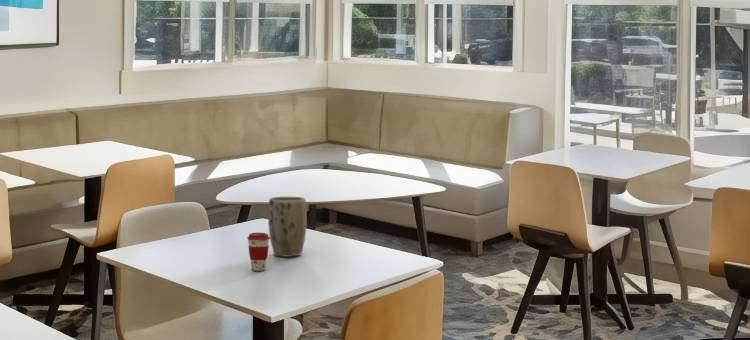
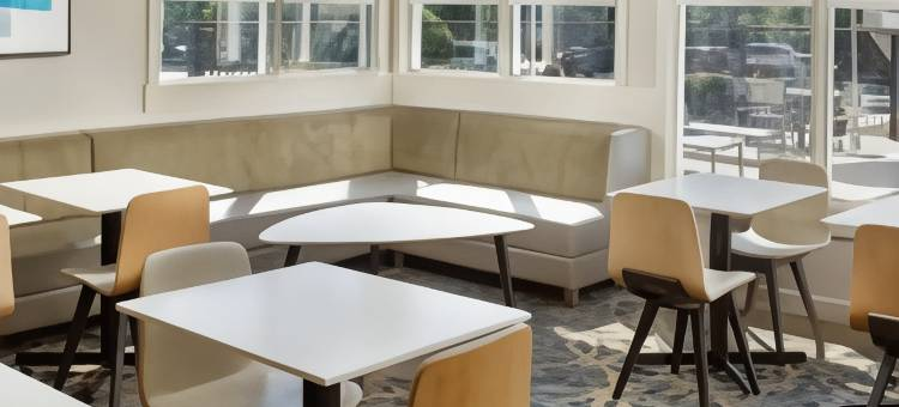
- plant pot (287, 226)
- coffee cup (258, 251)
